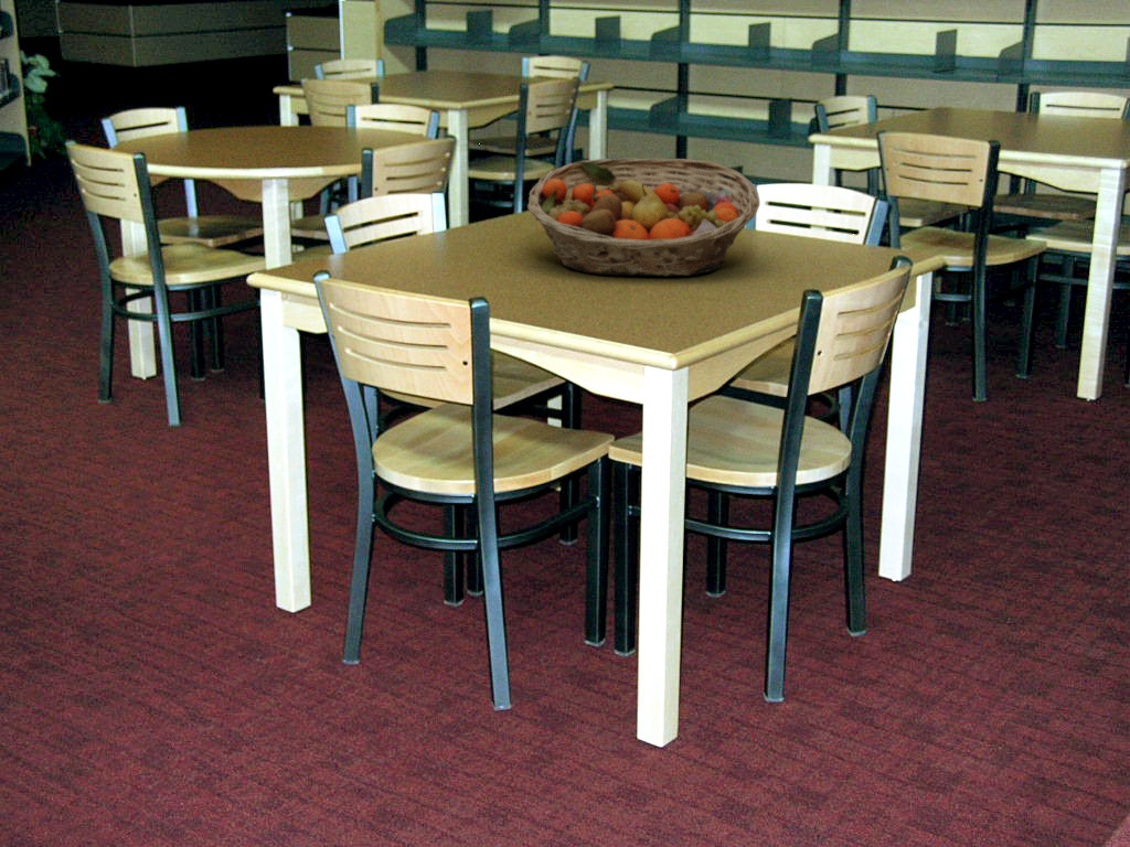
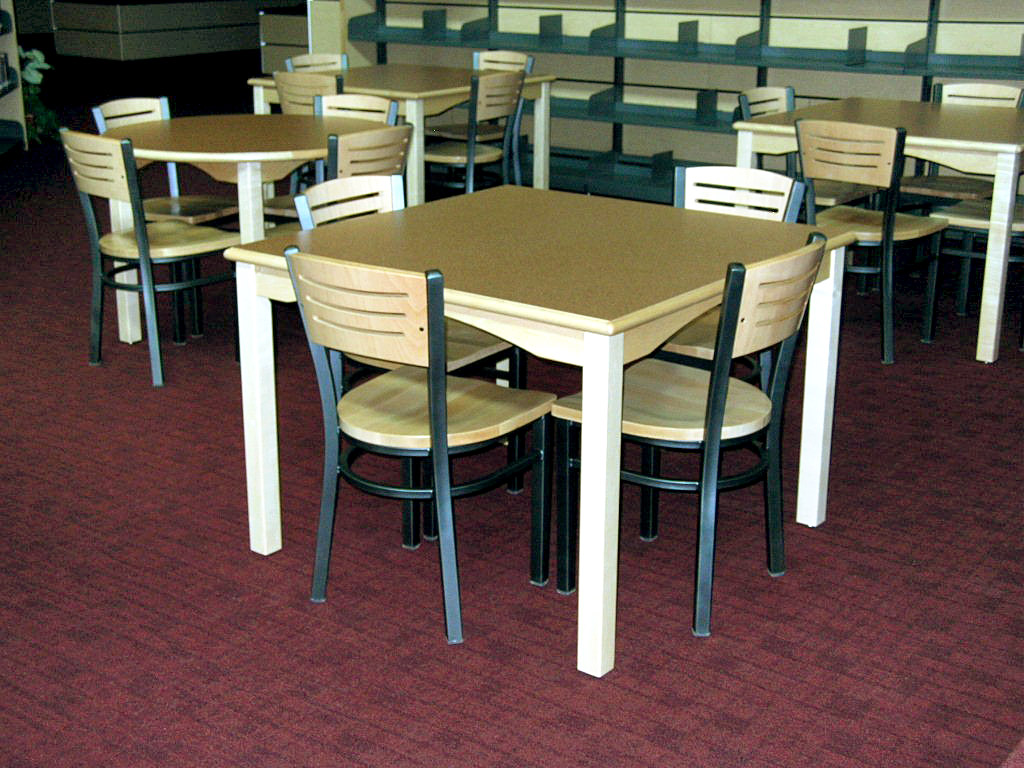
- fruit basket (642, 215)
